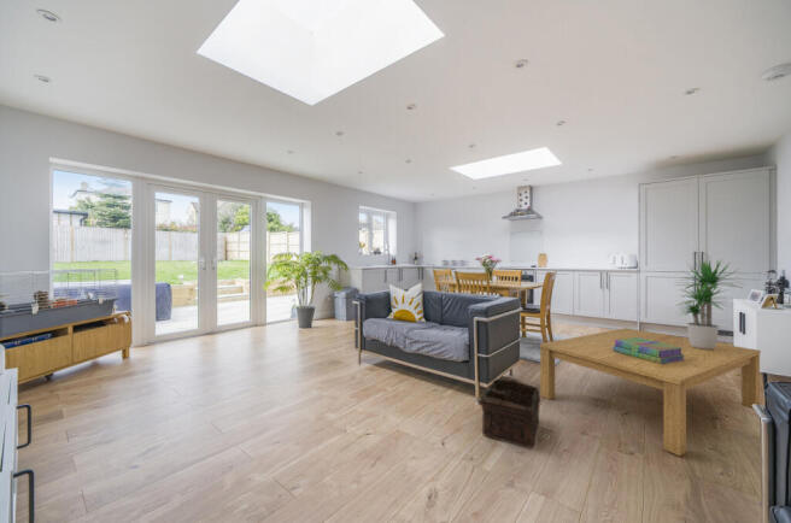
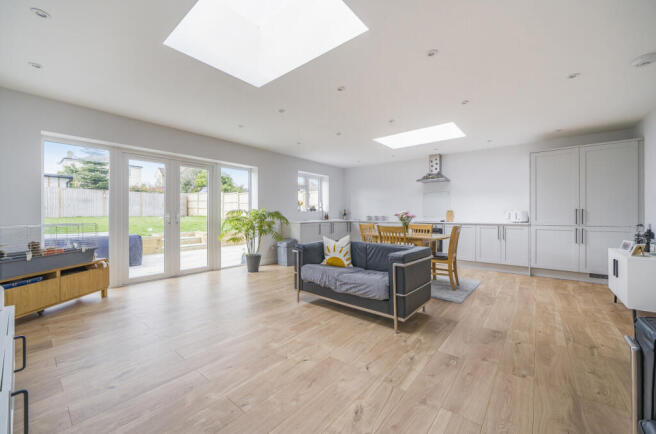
- basket (506, 405)
- stack of books (646, 348)
- potted plant (707, 302)
- coffee table (645, 374)
